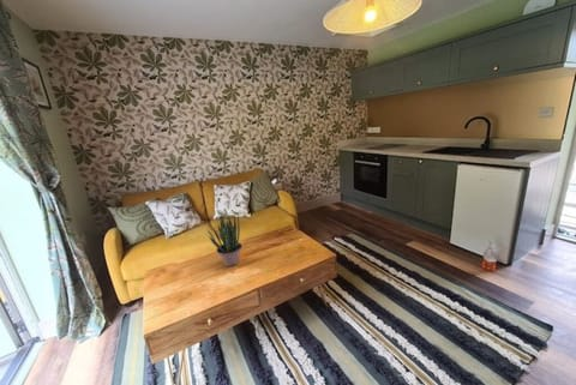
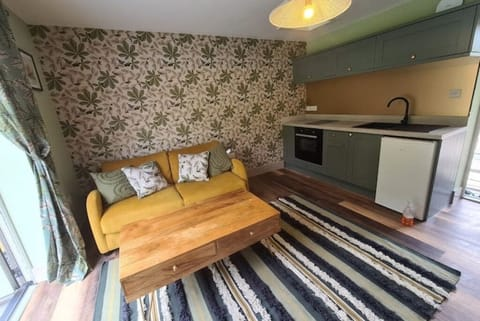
- potted plant (227, 239)
